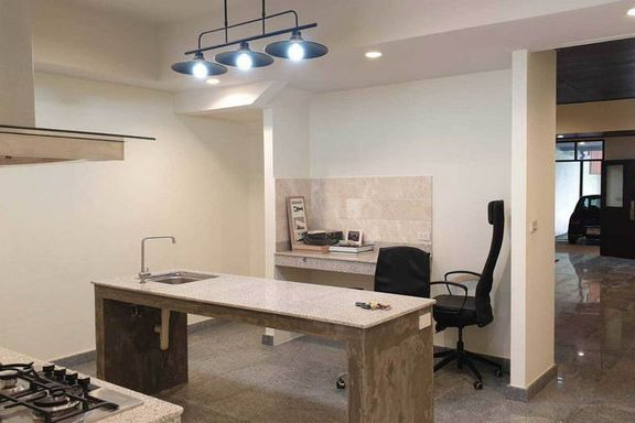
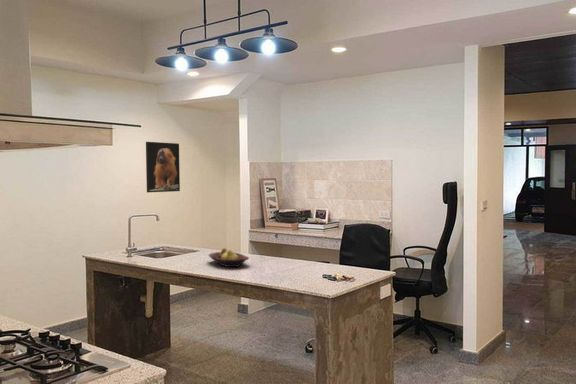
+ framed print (163, 167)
+ fruit bowl (228, 256)
